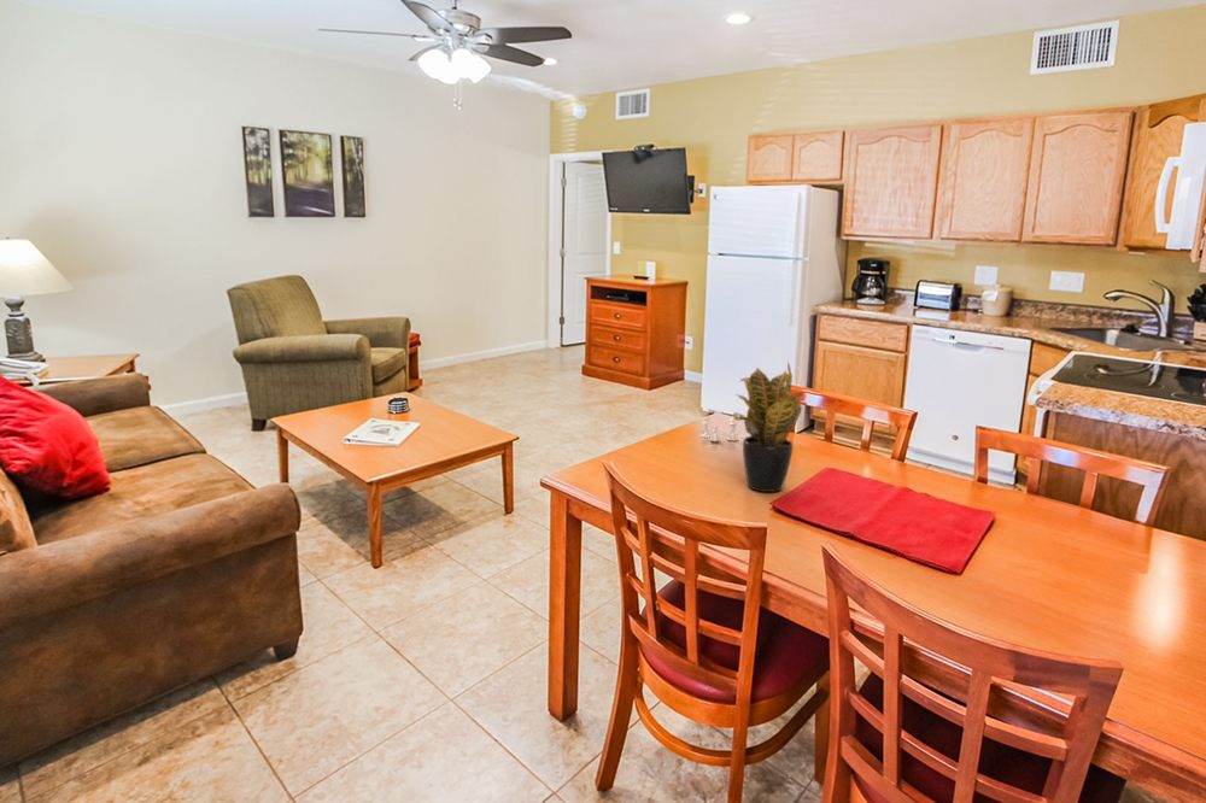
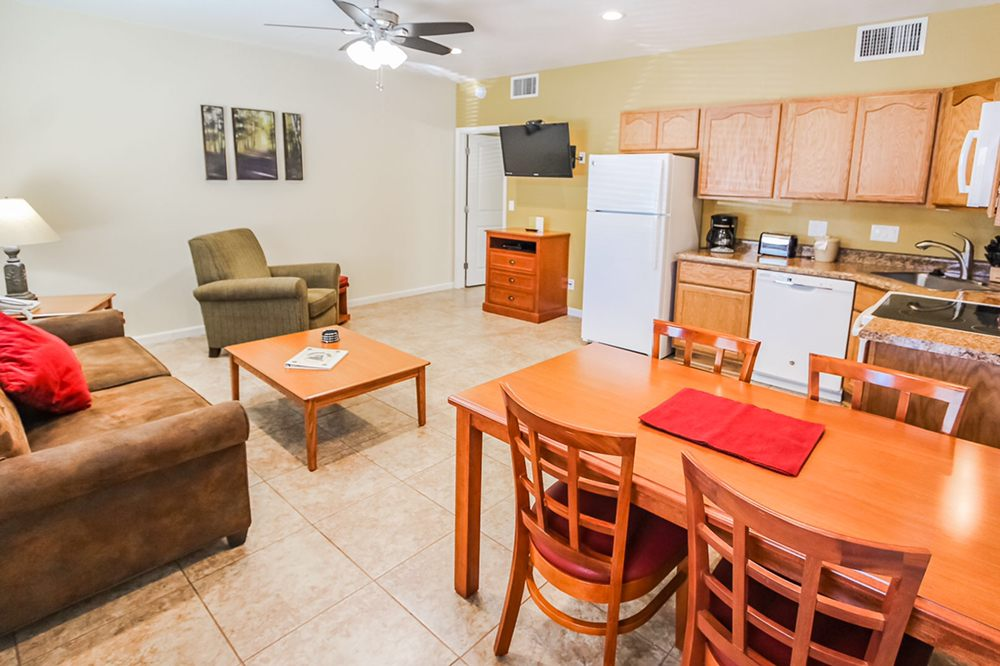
- potted plant (766, 420)
- salt and pepper shaker set (716, 428)
